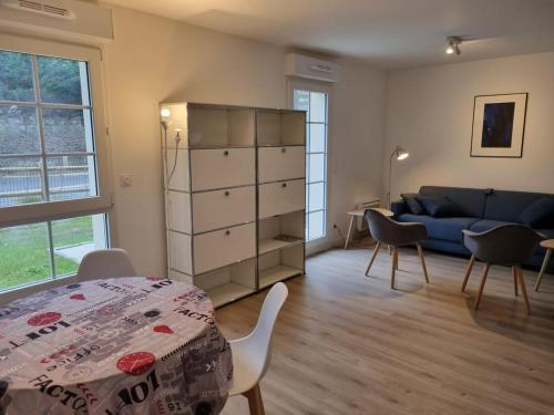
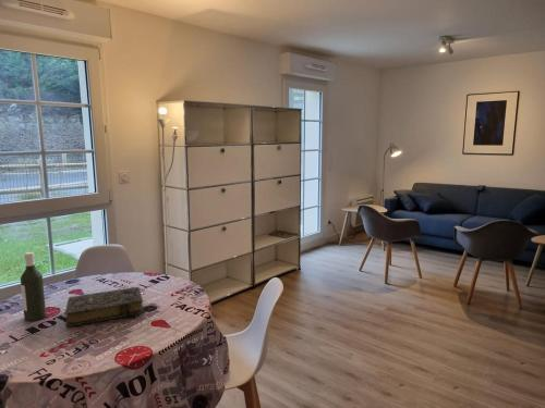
+ bottle (32, 285)
+ book (106, 305)
